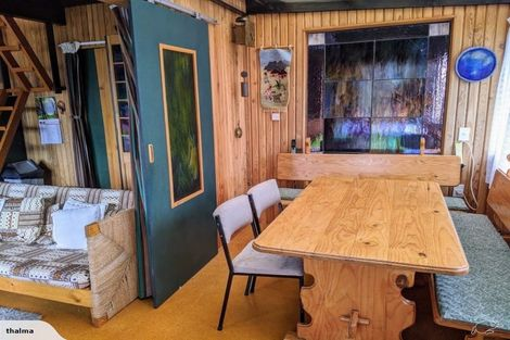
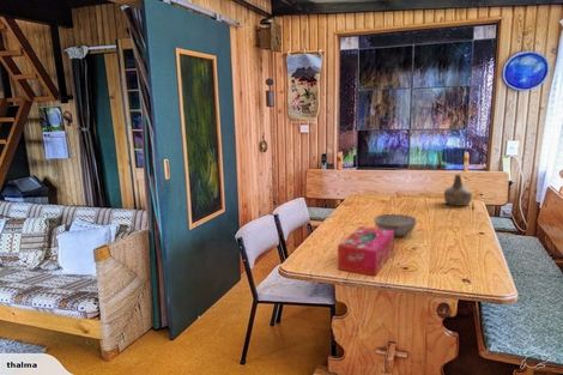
+ tissue box (367, 248)
+ bottle (458, 189)
+ bowl (394, 225)
